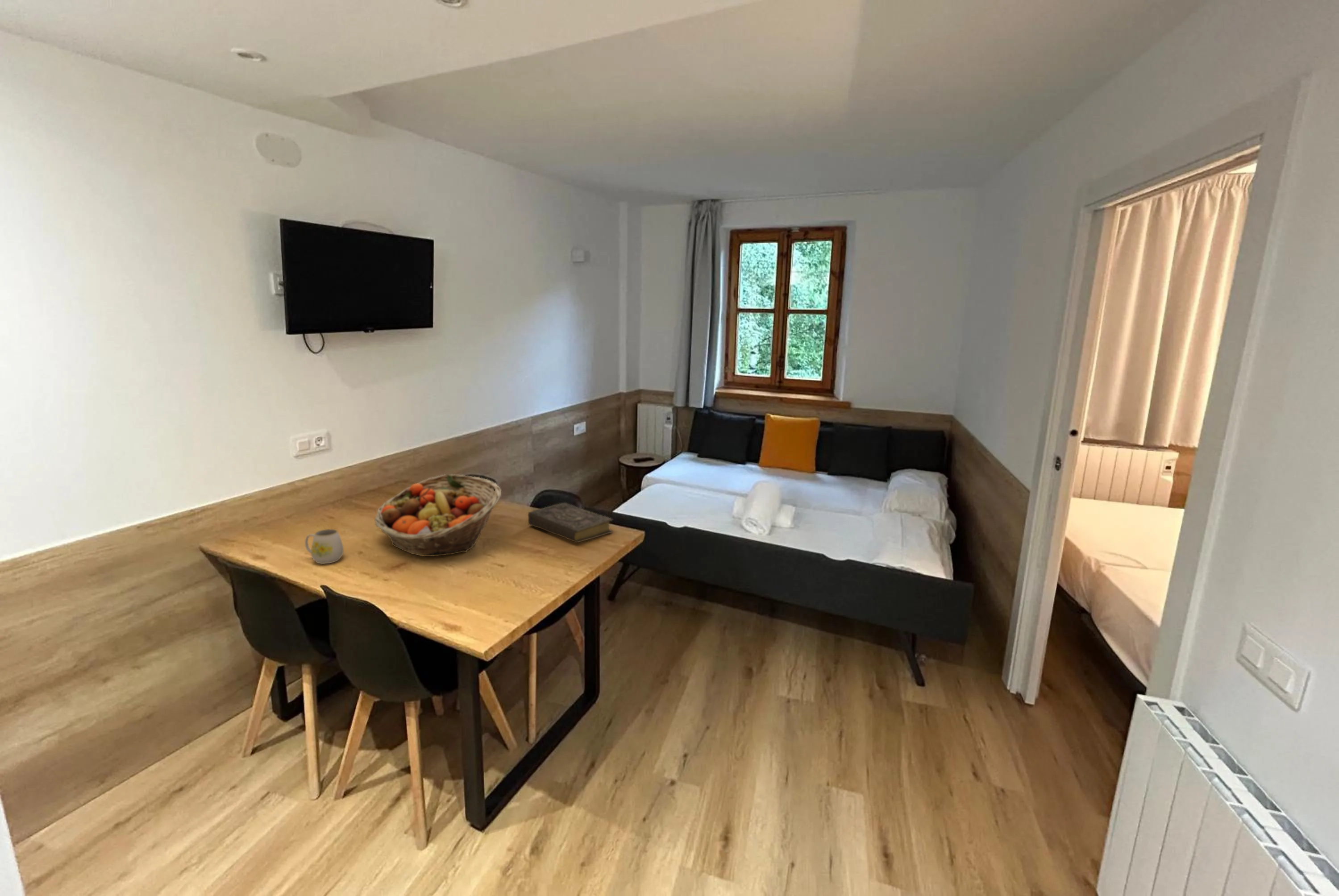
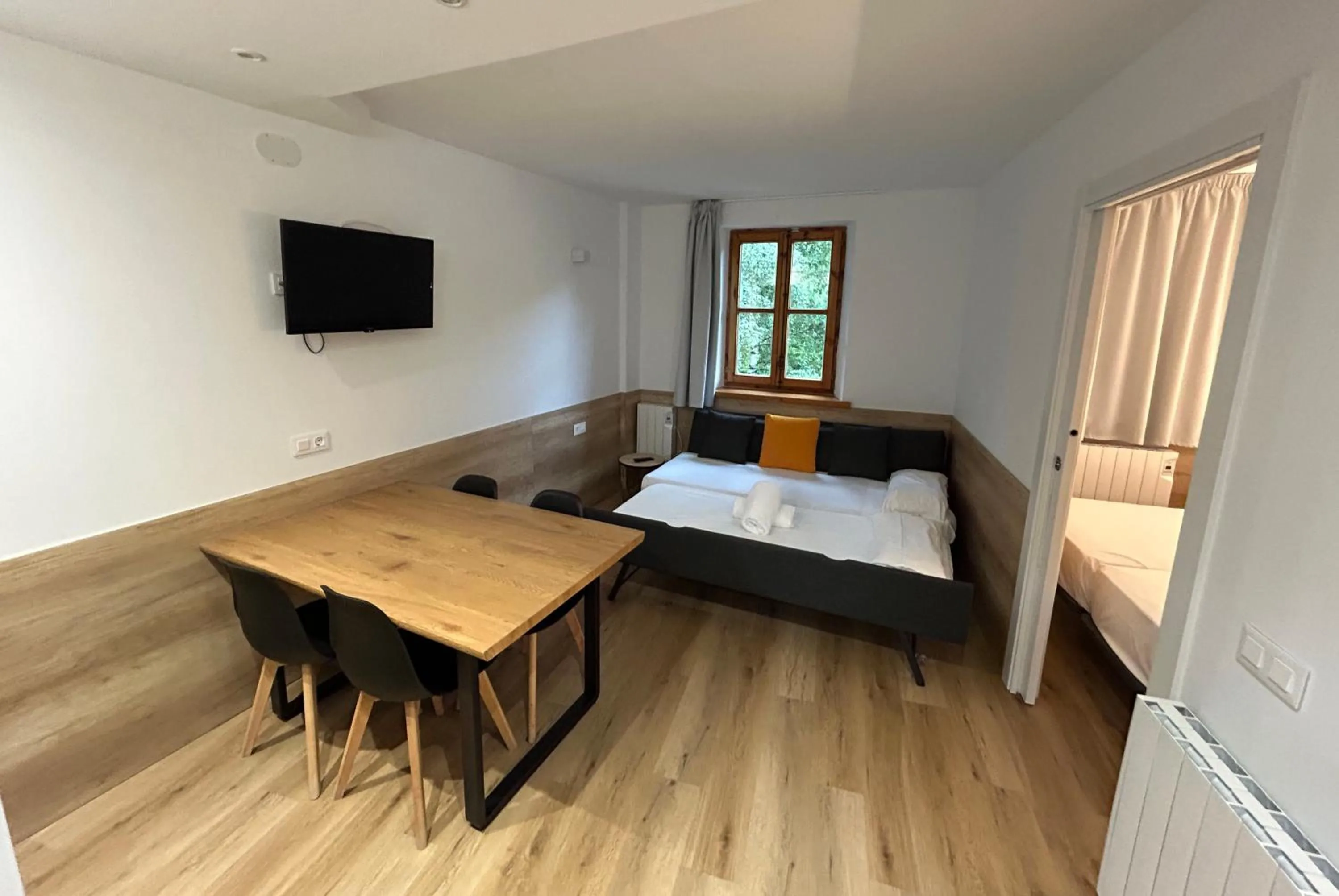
- mug (323, 546)
- book (570, 522)
- fruit basket (439, 513)
